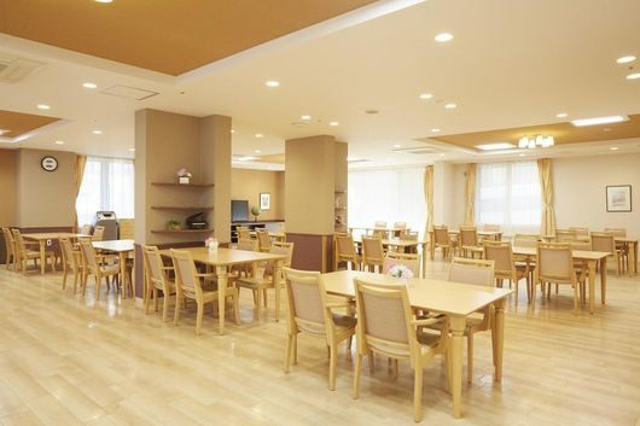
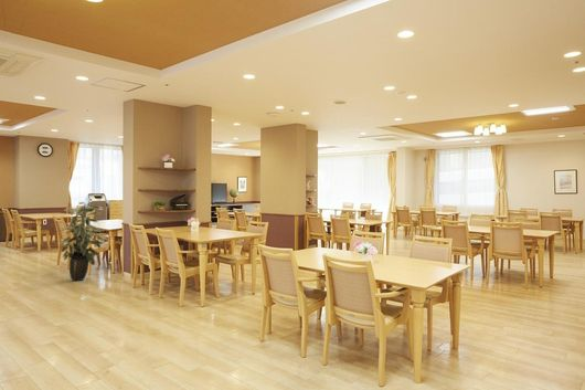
+ indoor plant (82, 241)
